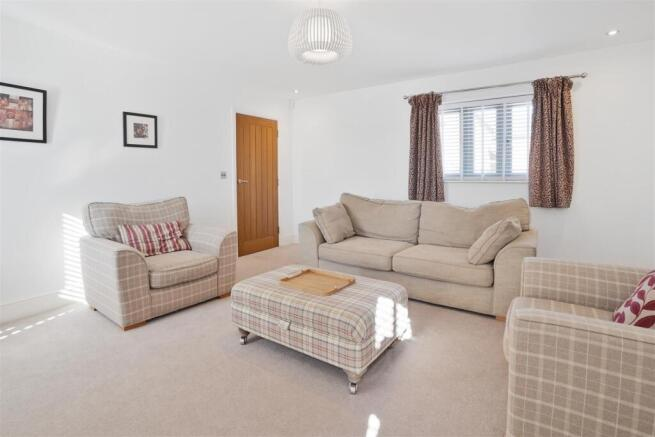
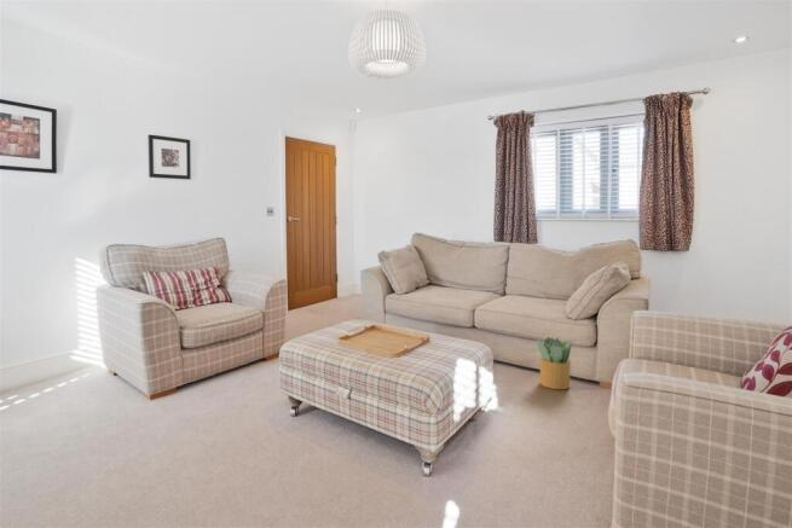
+ potted plant (553, 361)
